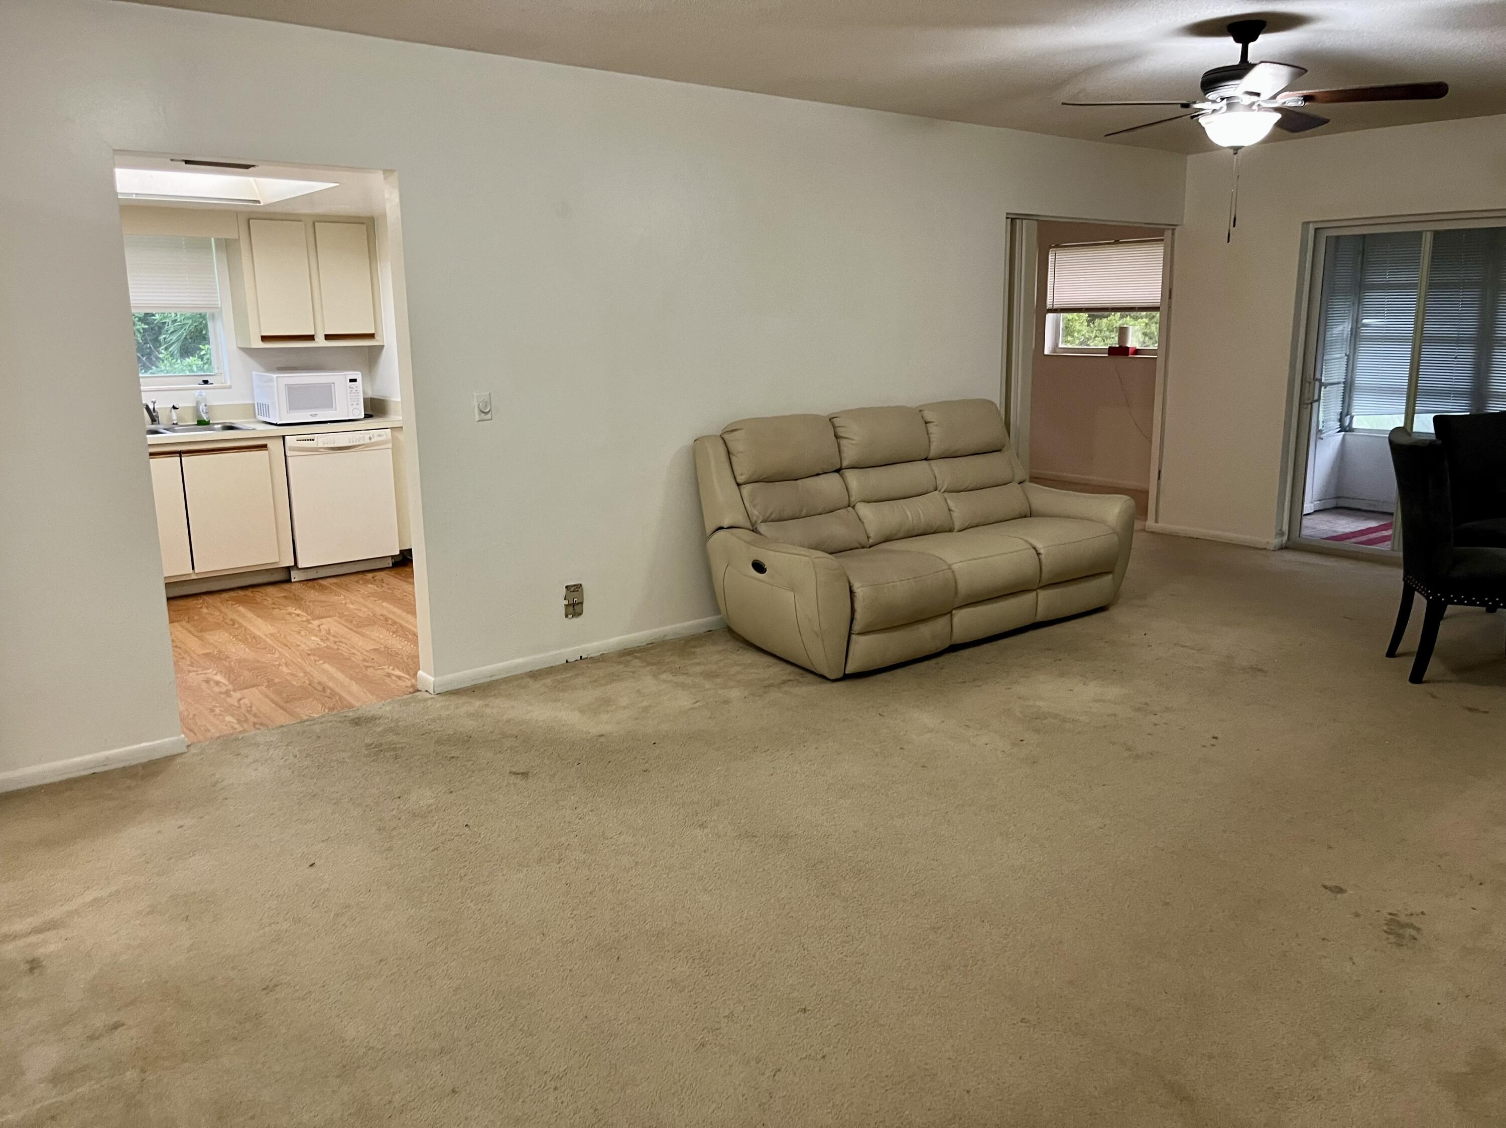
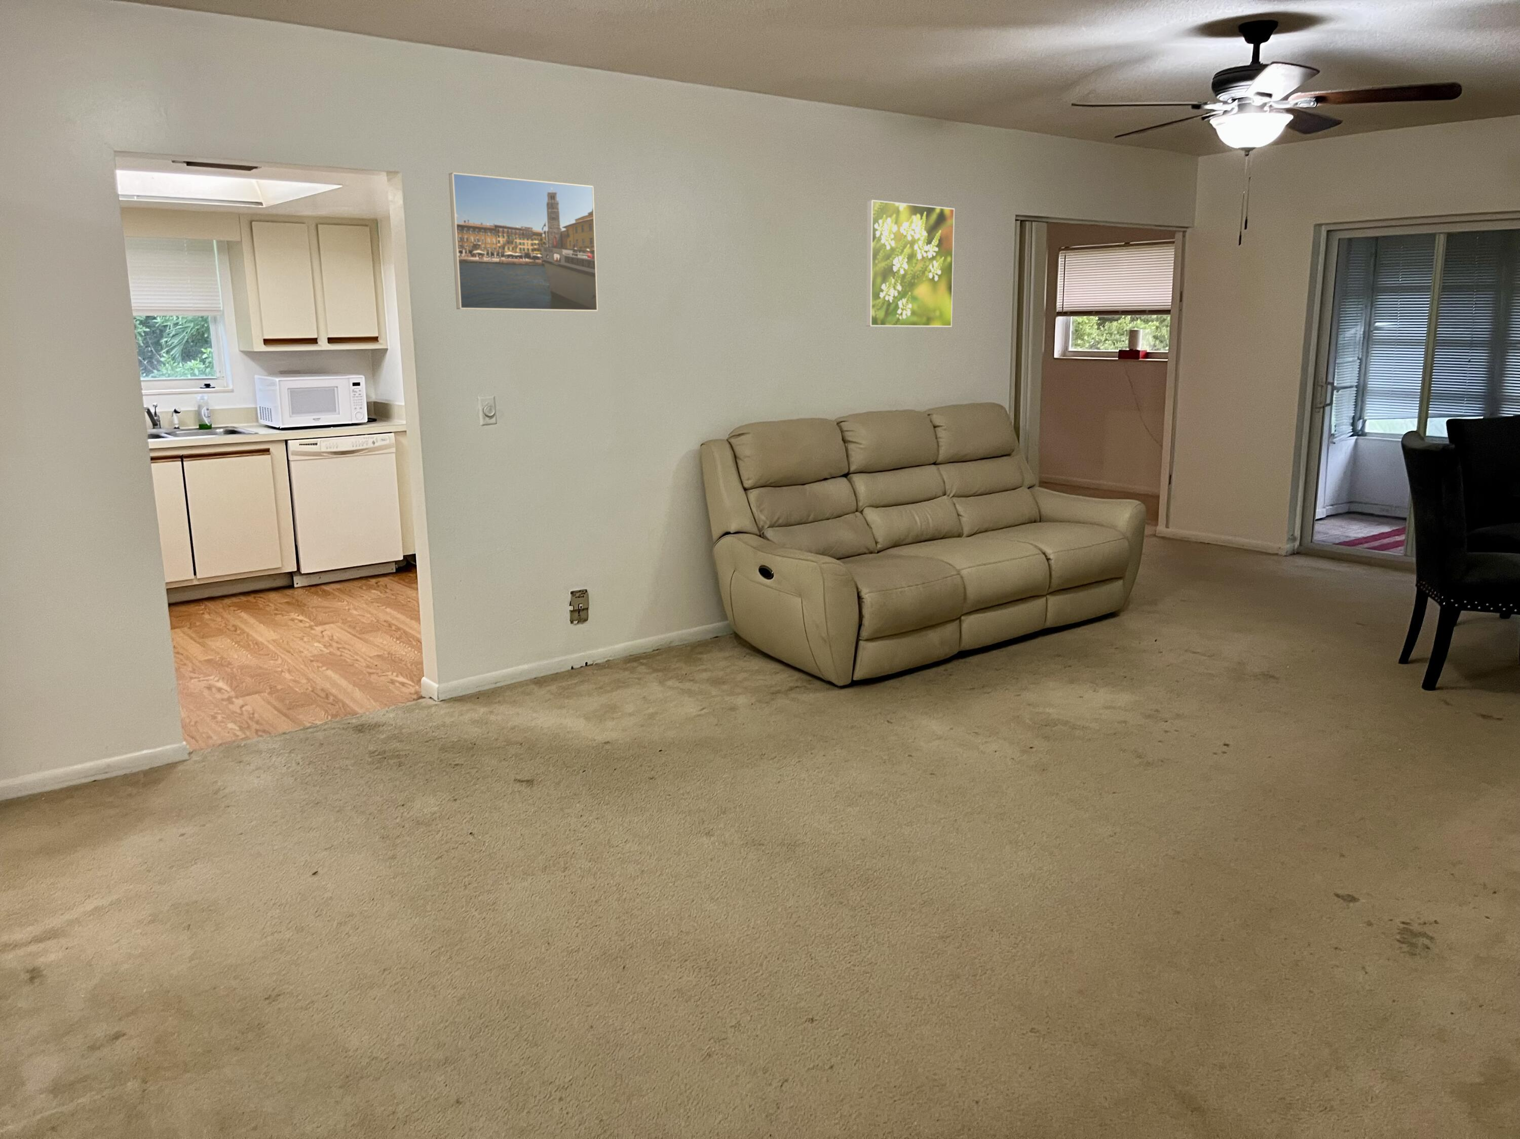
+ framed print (527, 245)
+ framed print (911, 266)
